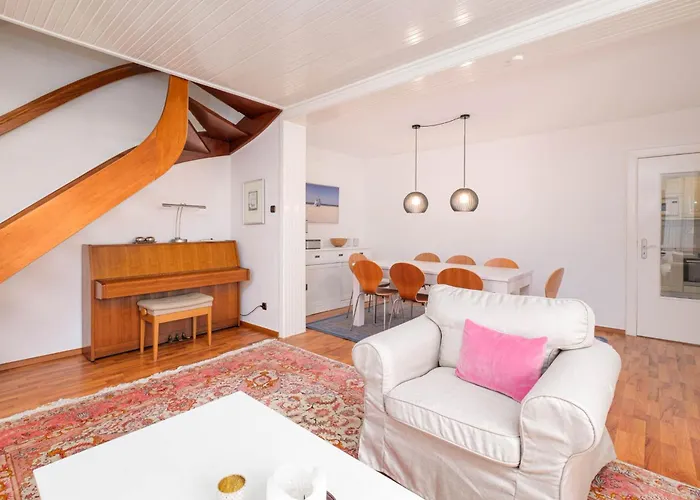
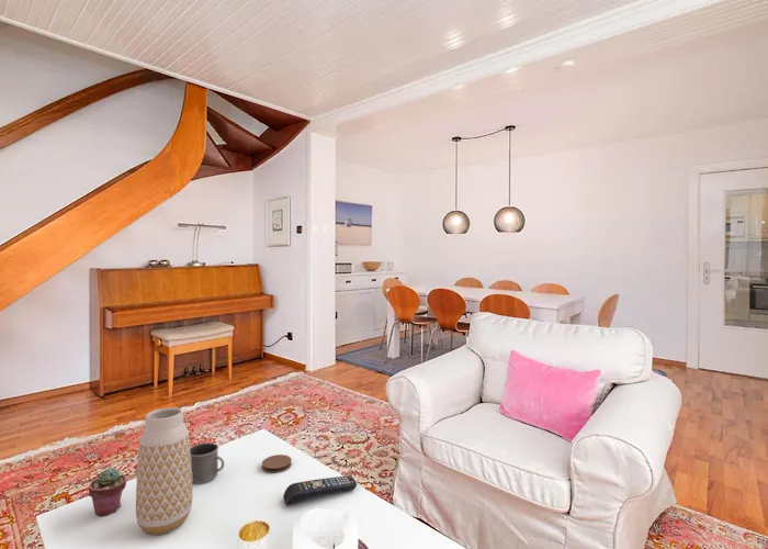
+ vase (165, 468)
+ mug (206, 462)
+ potted succulent (108, 490)
+ coaster (276, 462)
+ remote control (320, 488)
